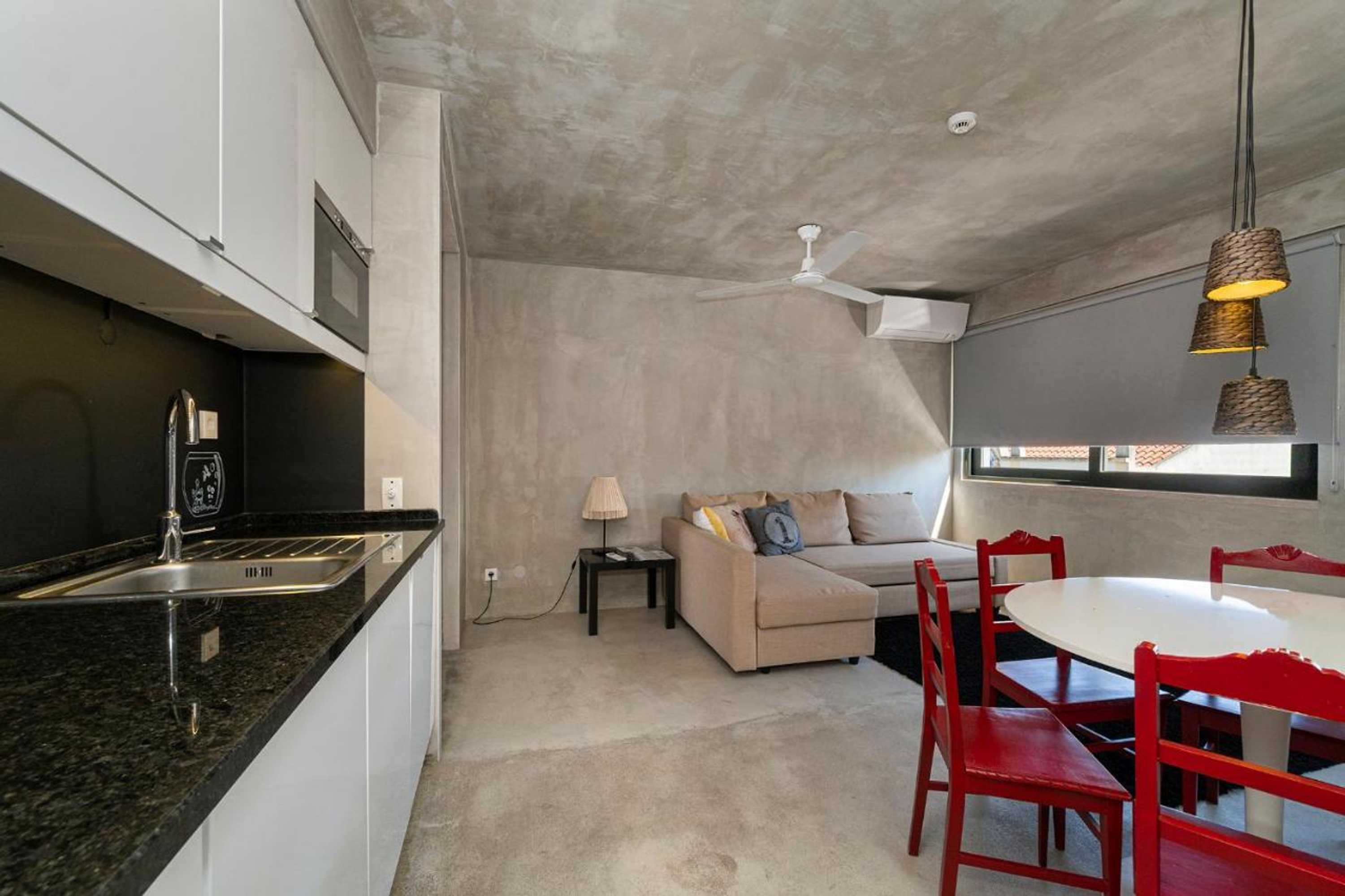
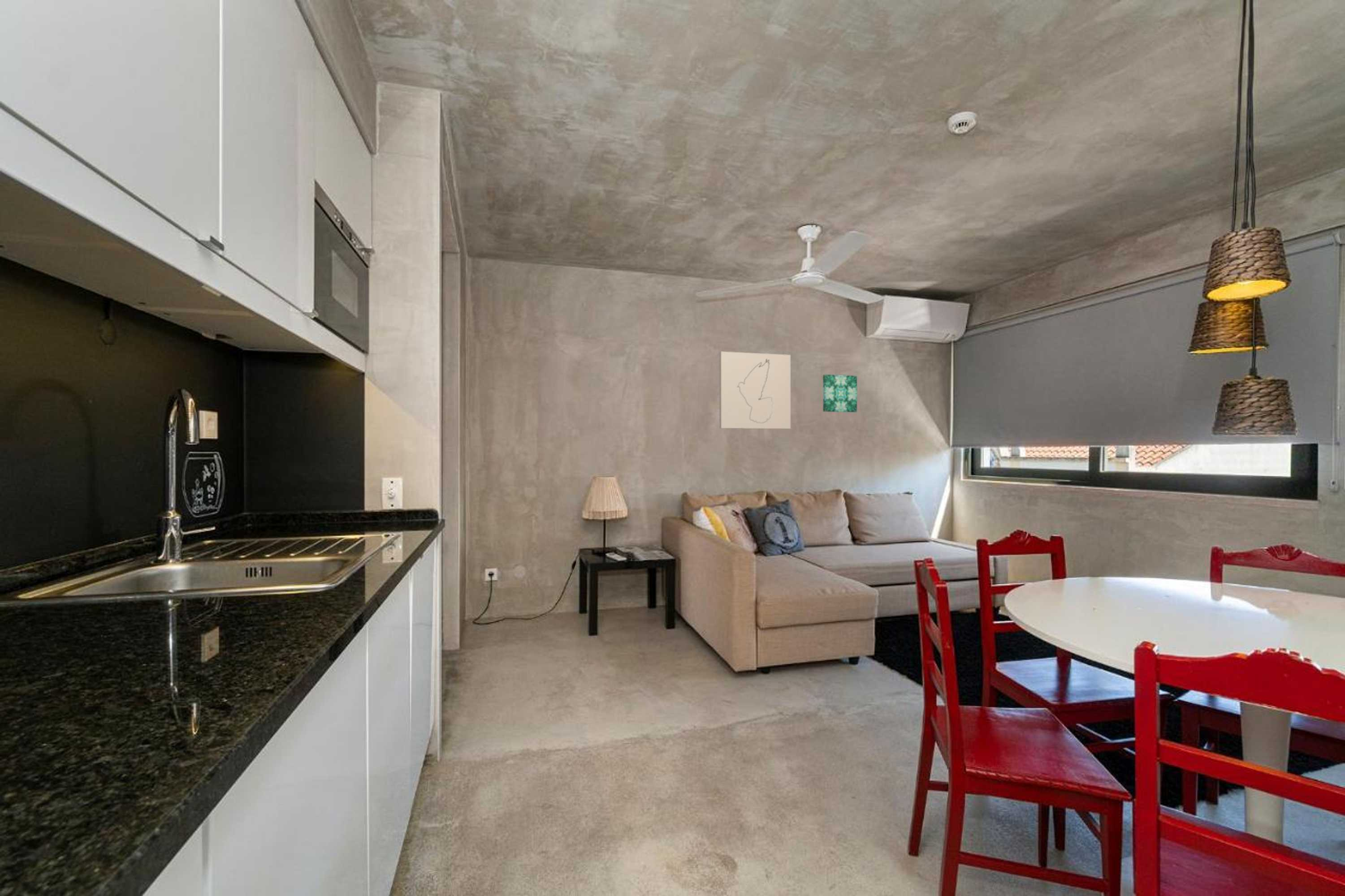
+ wall art (755, 391)
+ wall art (840, 393)
